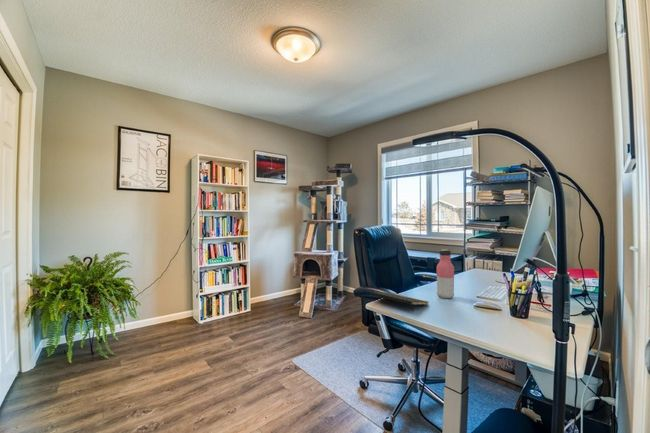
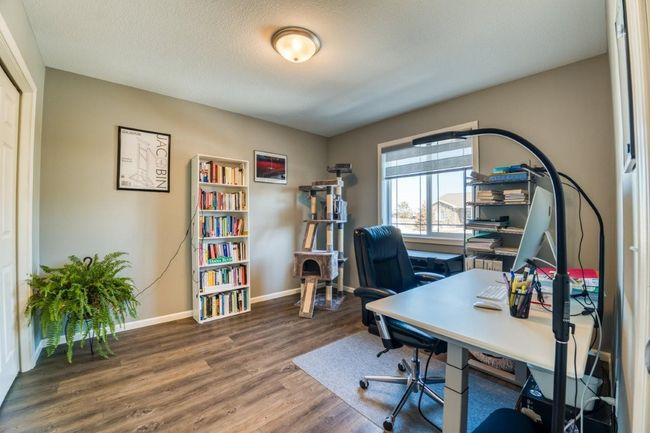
- notepad (399, 298)
- water bottle (445, 273)
